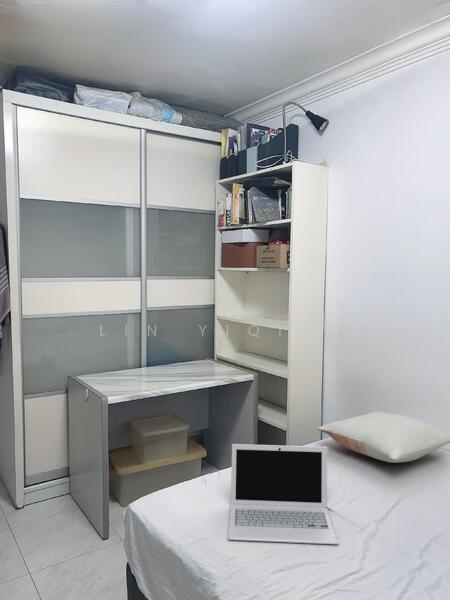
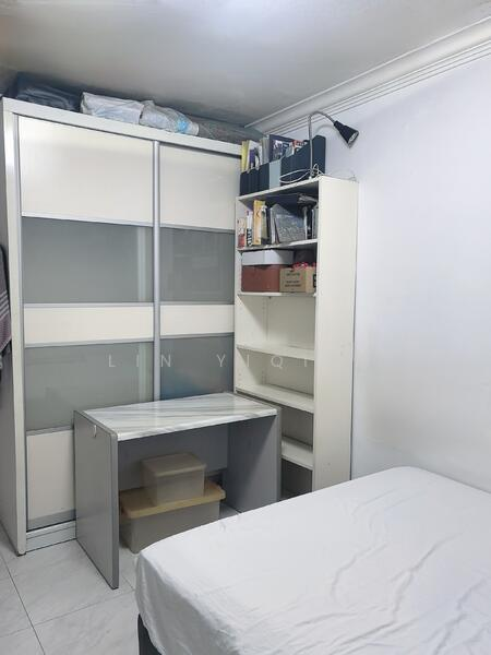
- pillow (384, 434)
- laptop (281, 490)
